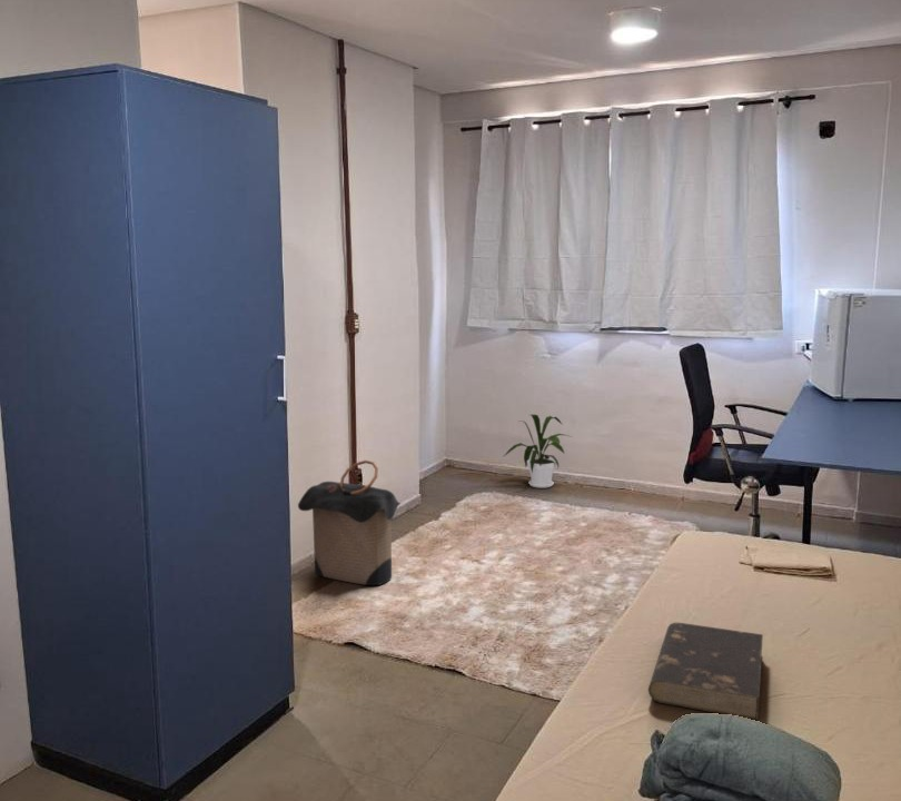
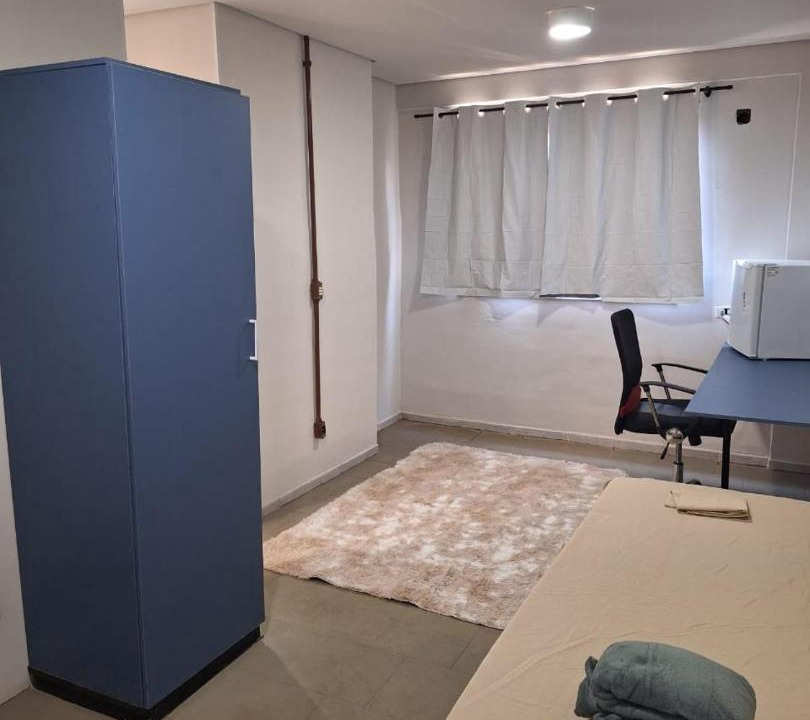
- house plant (541, 448)
- book (707, 665)
- laundry hamper (348, 520)
